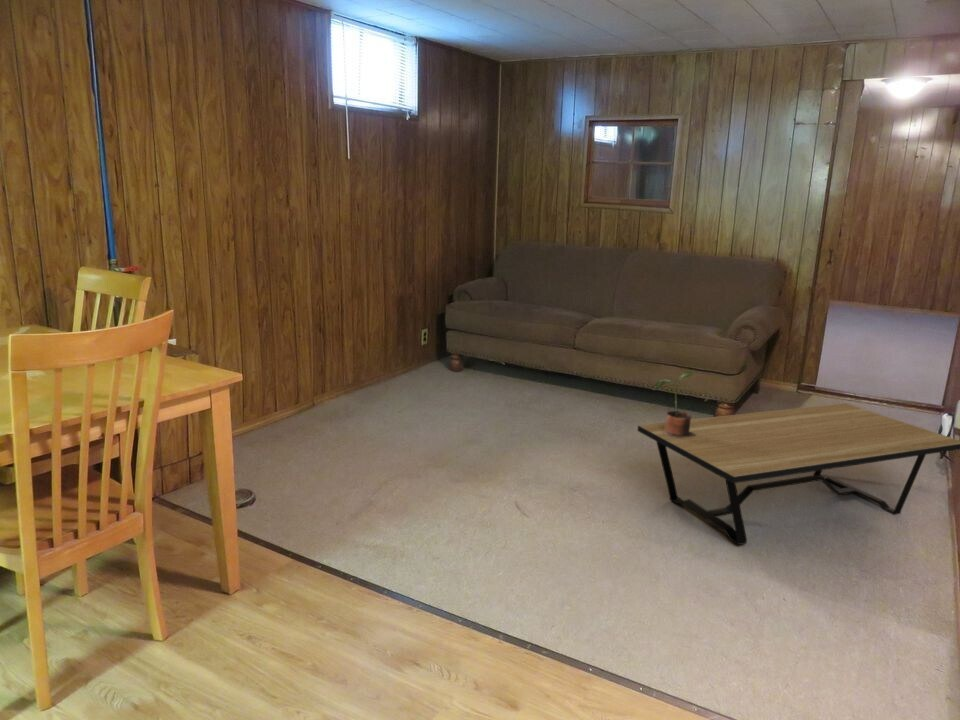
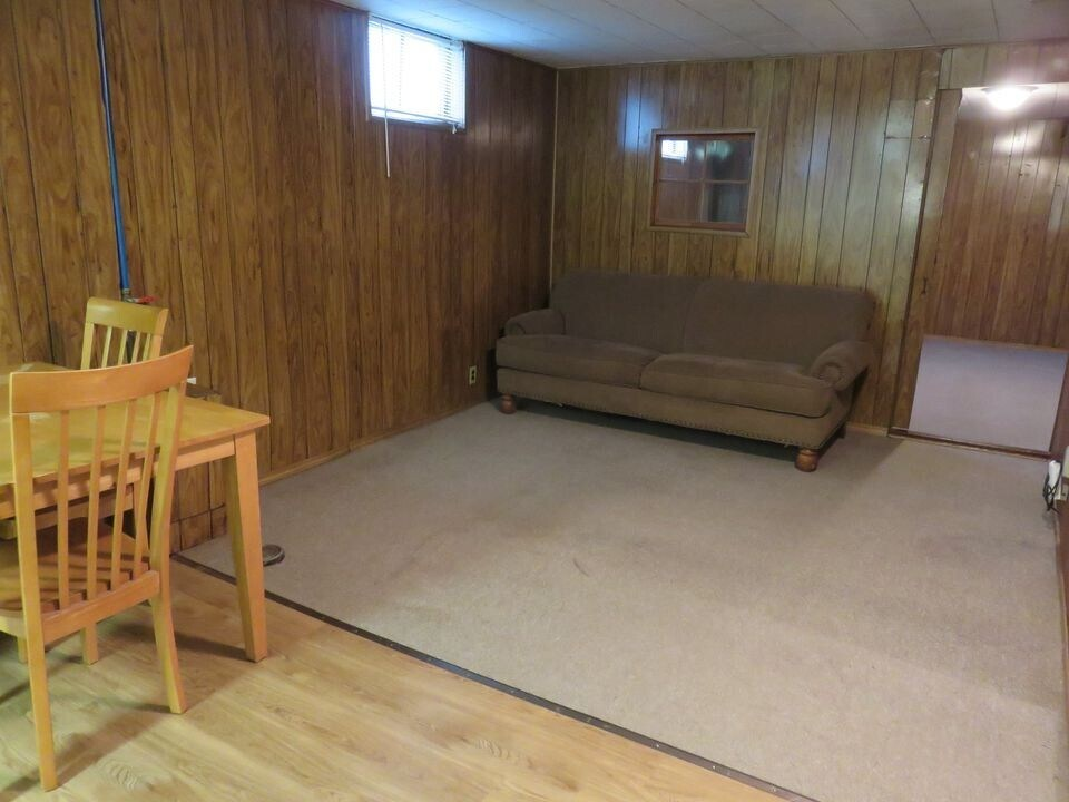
- potted plant (676, 402)
- coffee table (793, 471)
